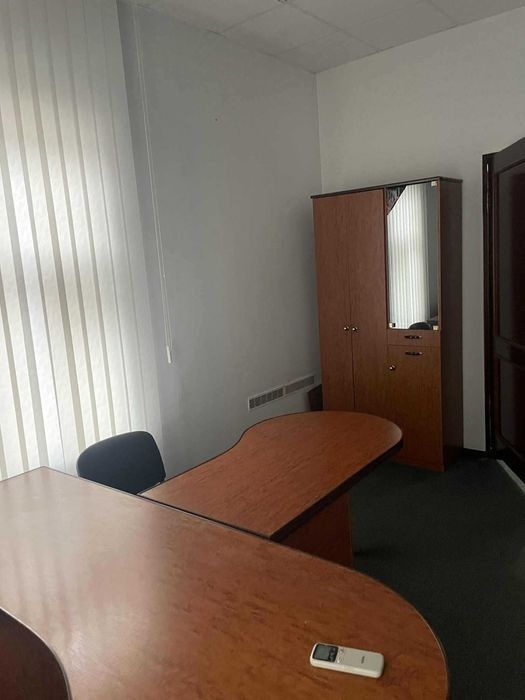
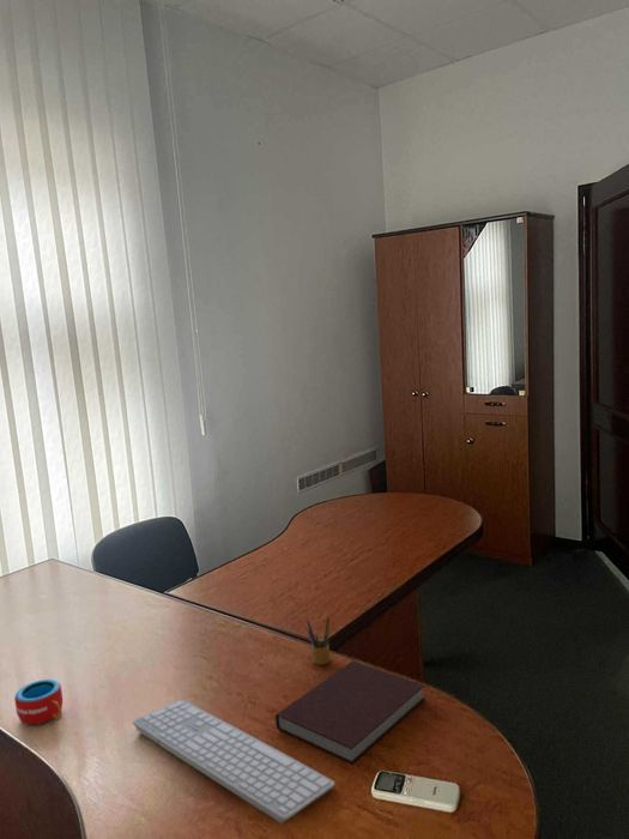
+ pencil box (320, 641)
+ keyboard (224, 750)
+ notebook (352, 706)
+ mug (43, 704)
